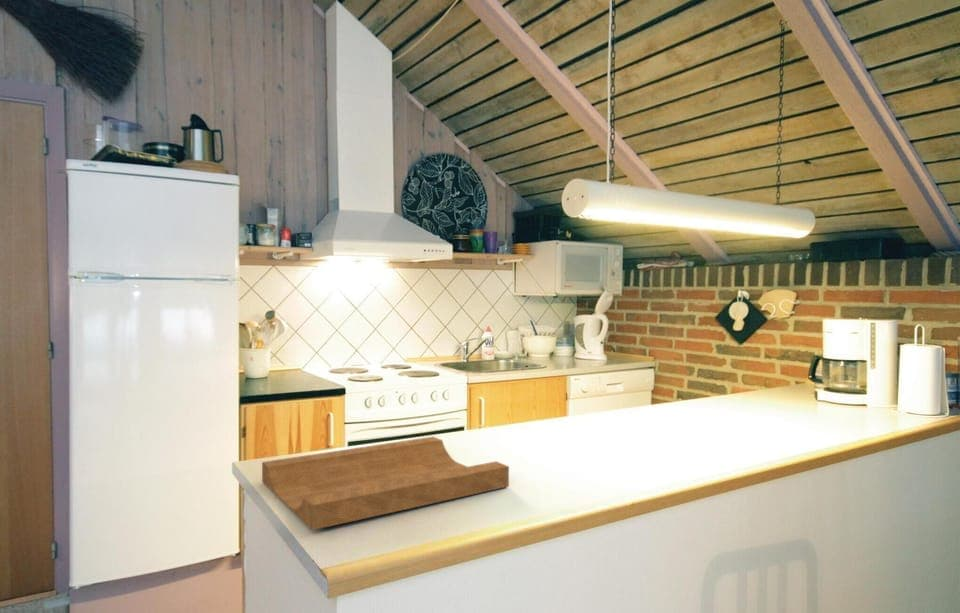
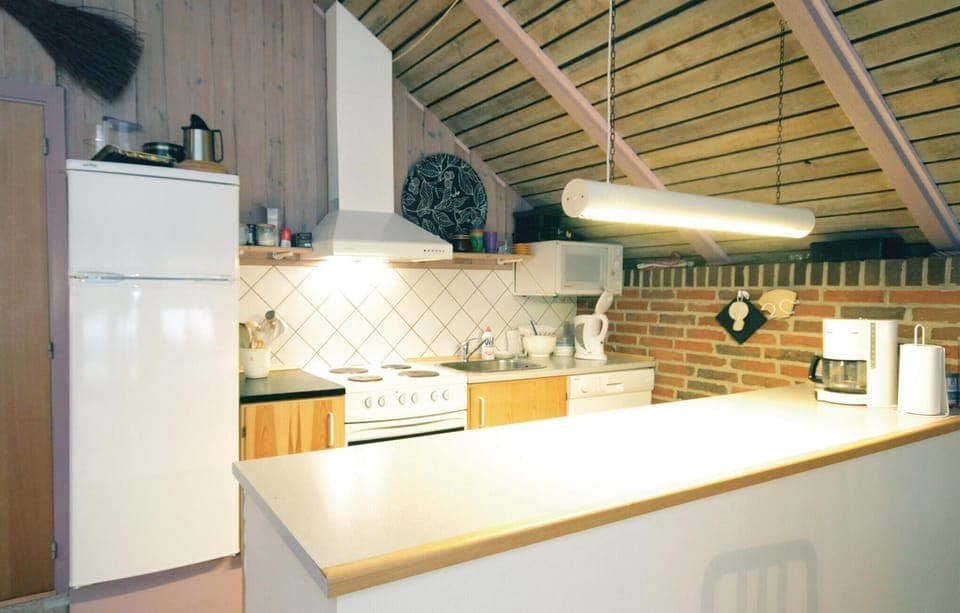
- cutting board (384, 474)
